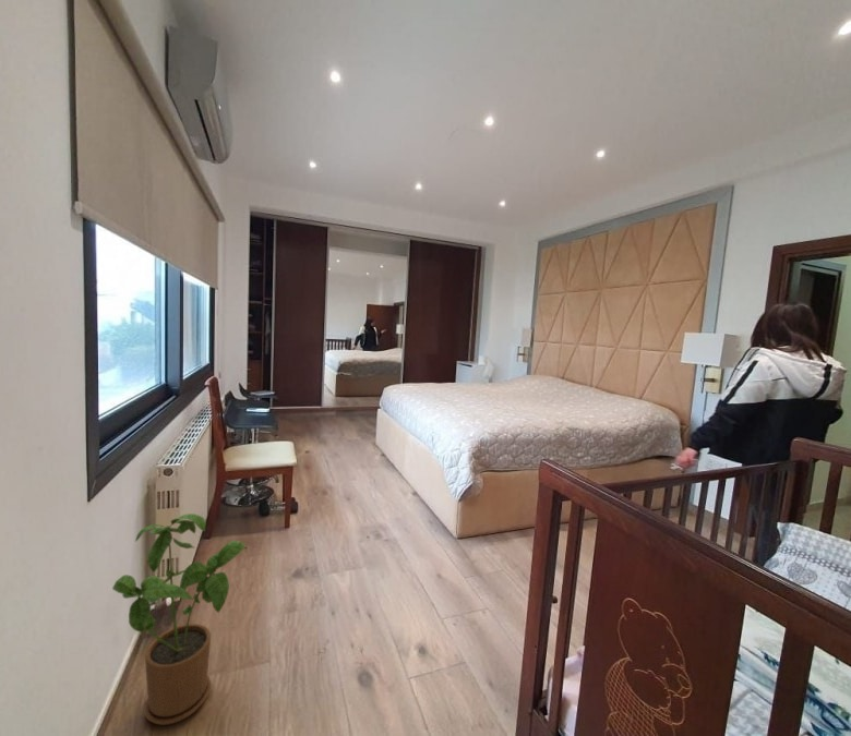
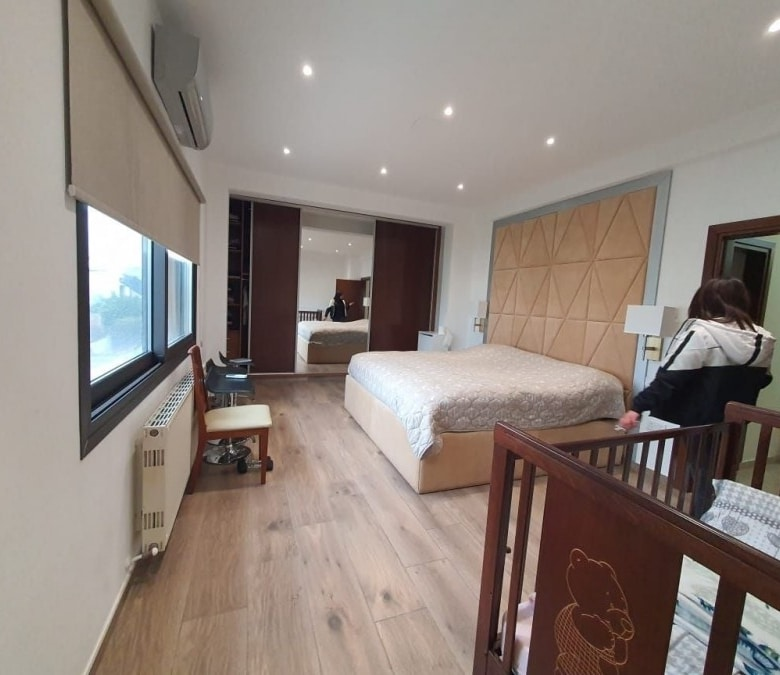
- house plant (188, 611)
